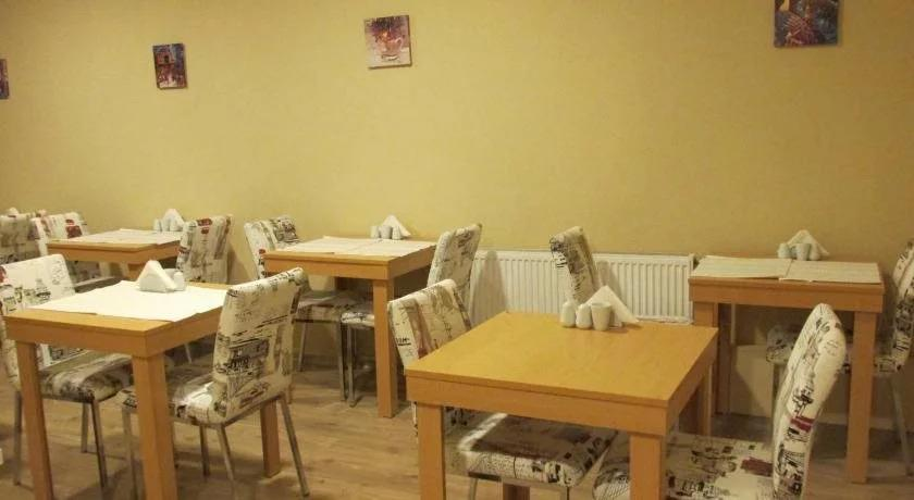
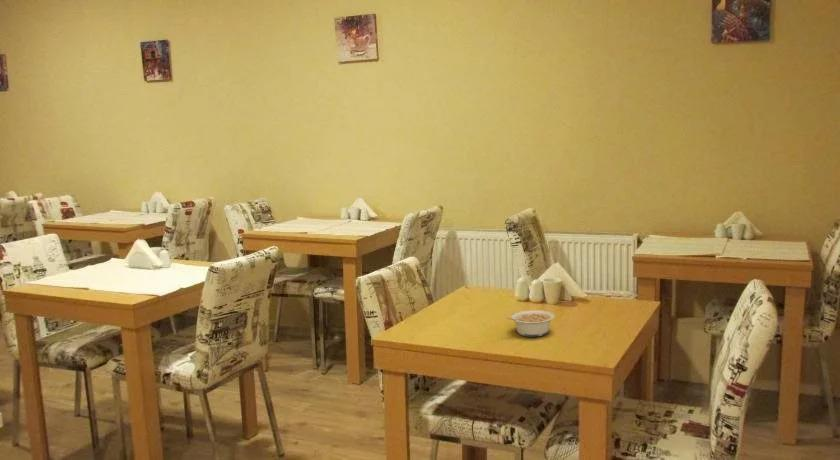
+ legume (532, 323)
